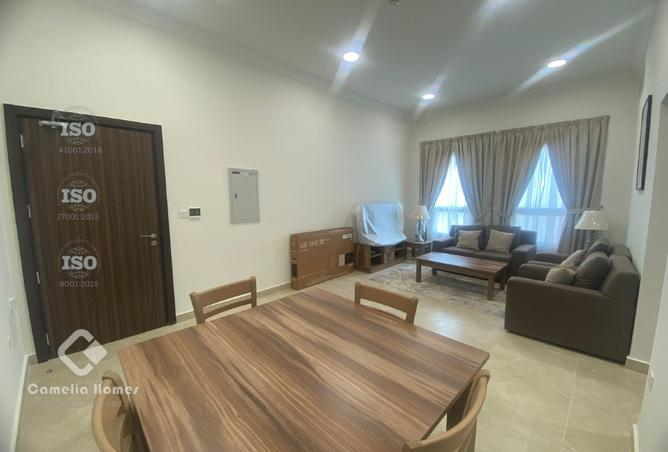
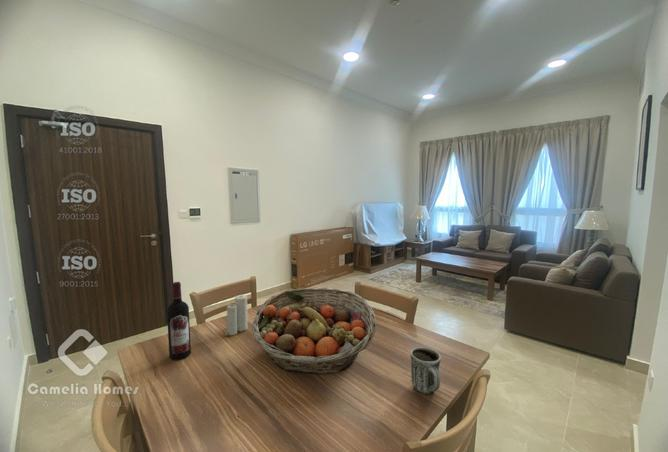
+ fruit basket (314, 326)
+ mug (428, 373)
+ candle (236, 311)
+ wine bottle (178, 319)
